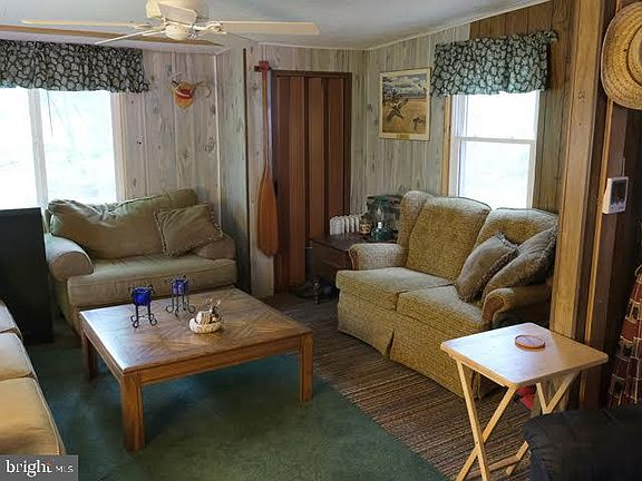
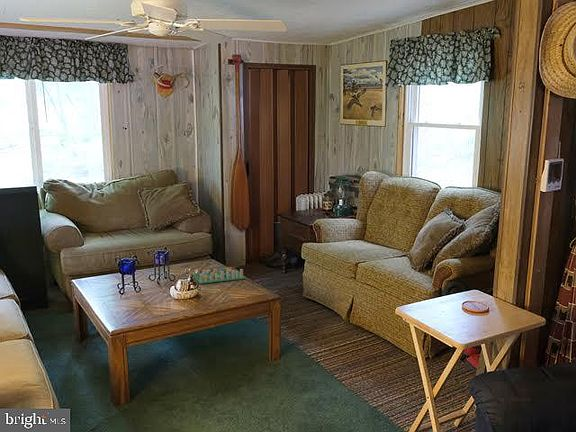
+ board game (218, 271)
